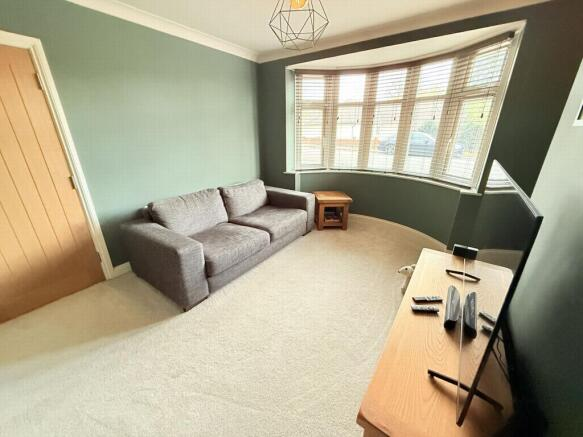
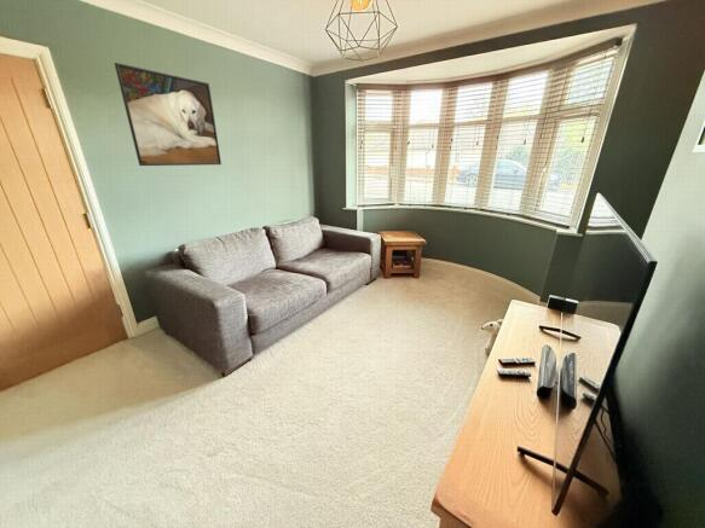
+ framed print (175, 121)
